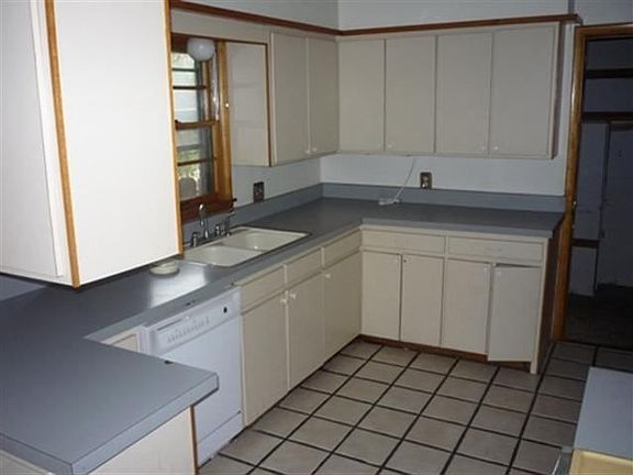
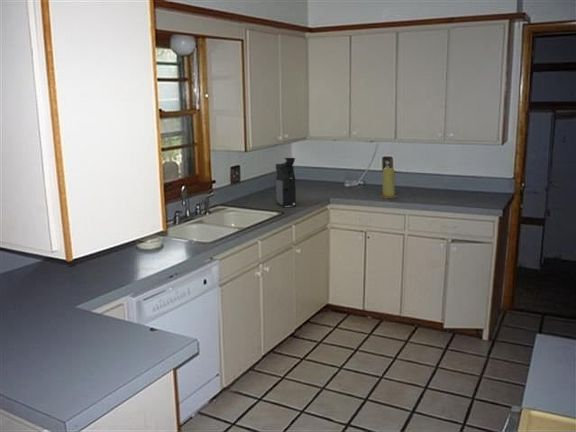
+ coffee maker (286, 181)
+ candle (388, 182)
